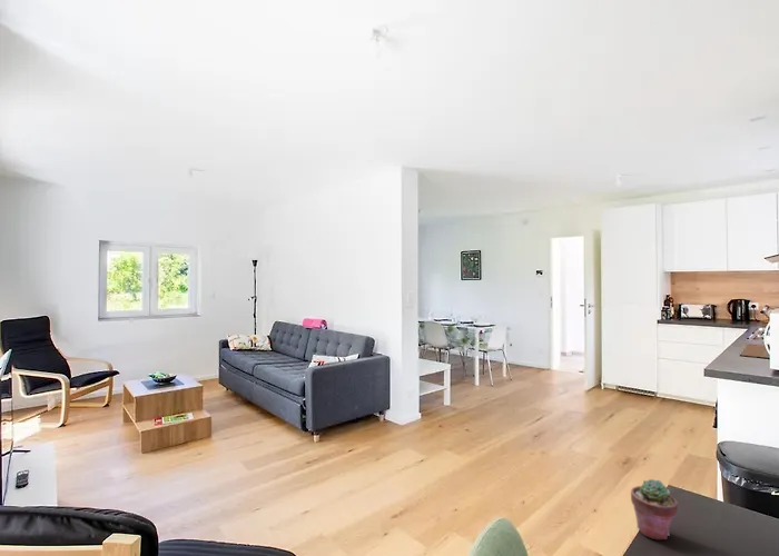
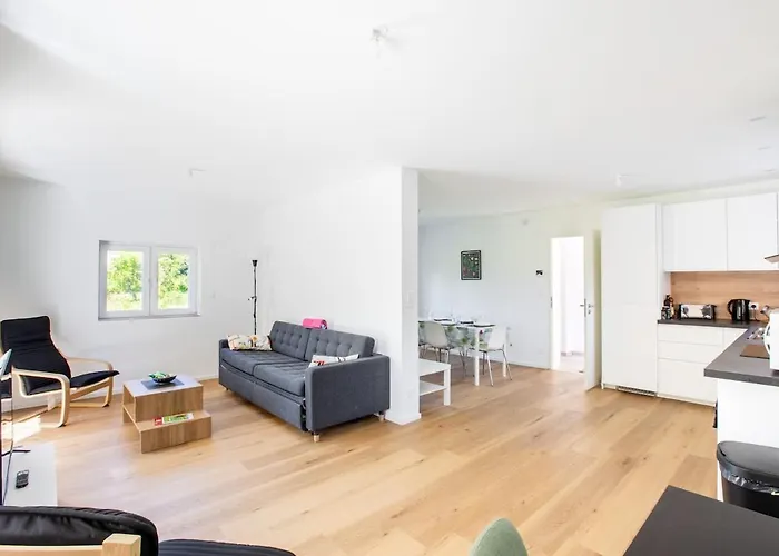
- potted succulent (653, 506)
